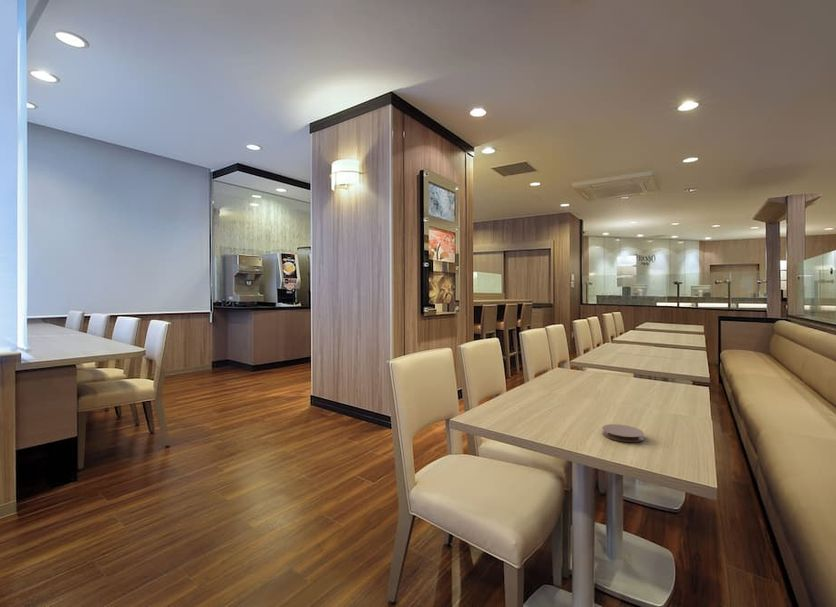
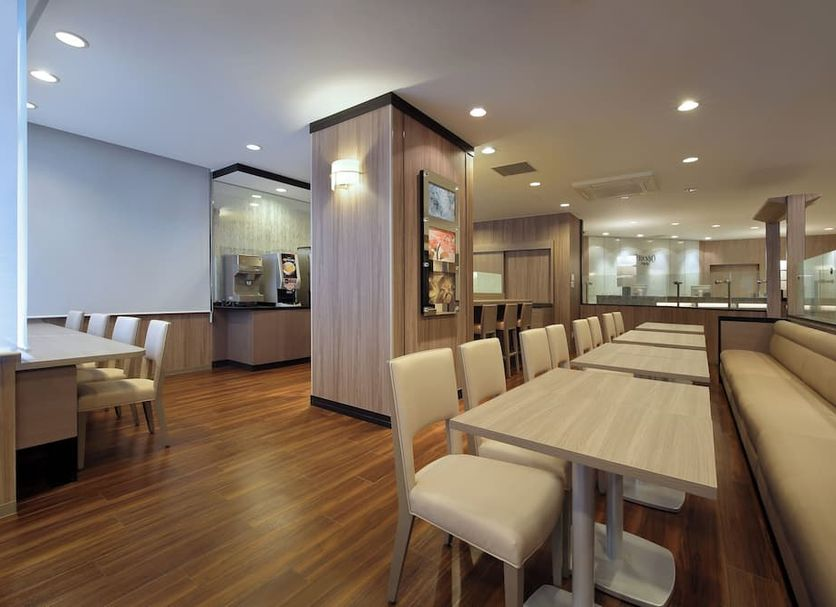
- coaster (622, 432)
